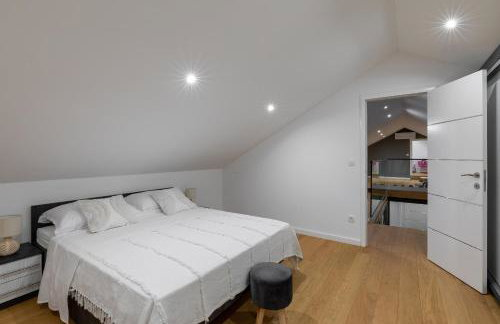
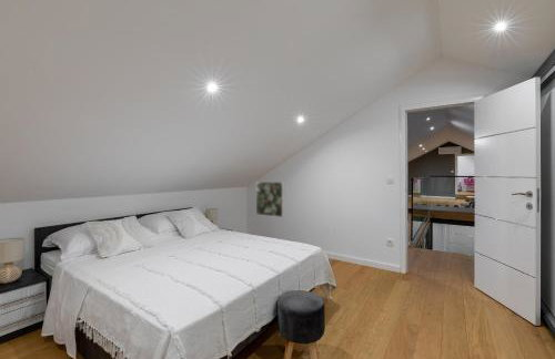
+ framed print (269, 198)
